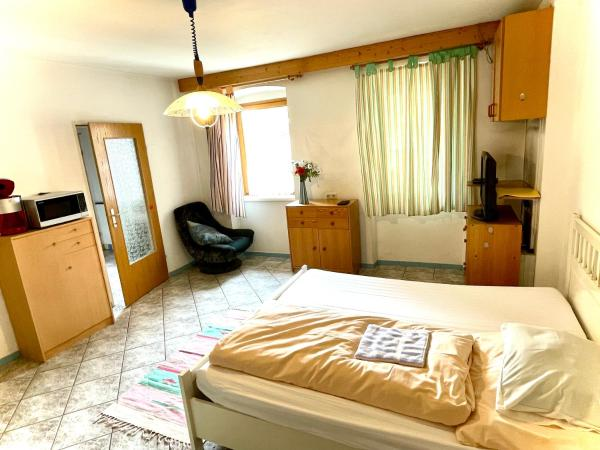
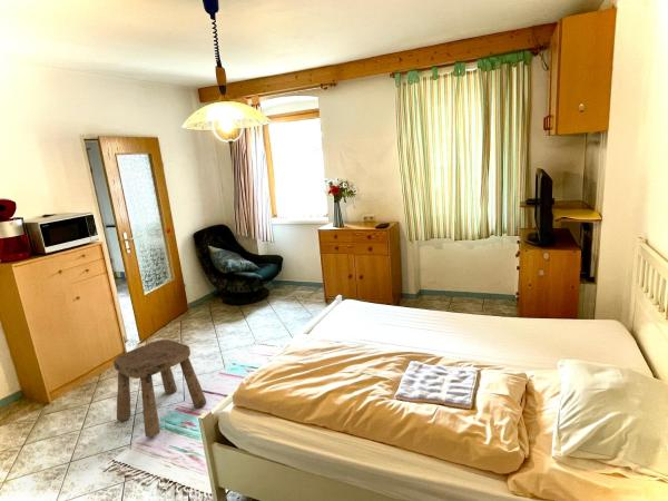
+ stool (163, 383)
